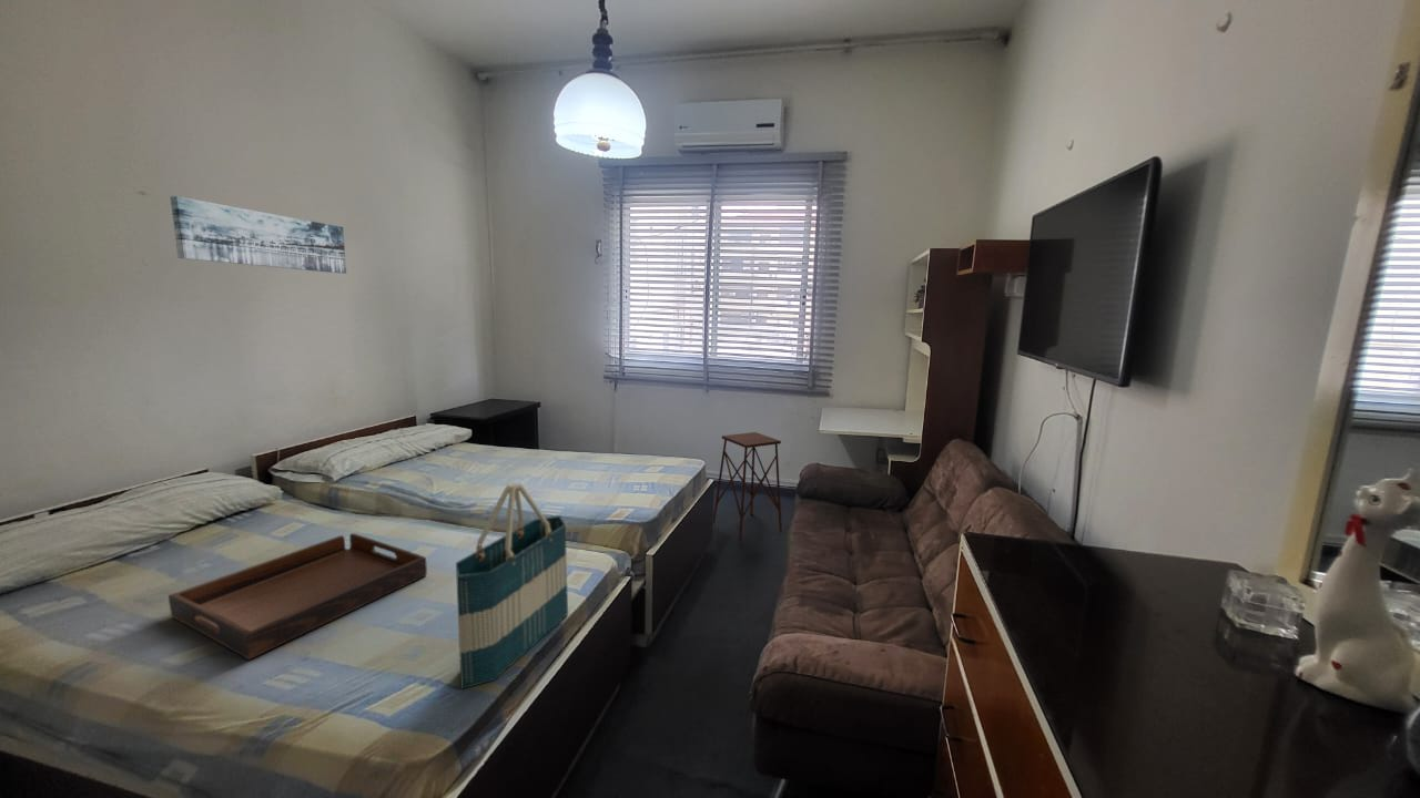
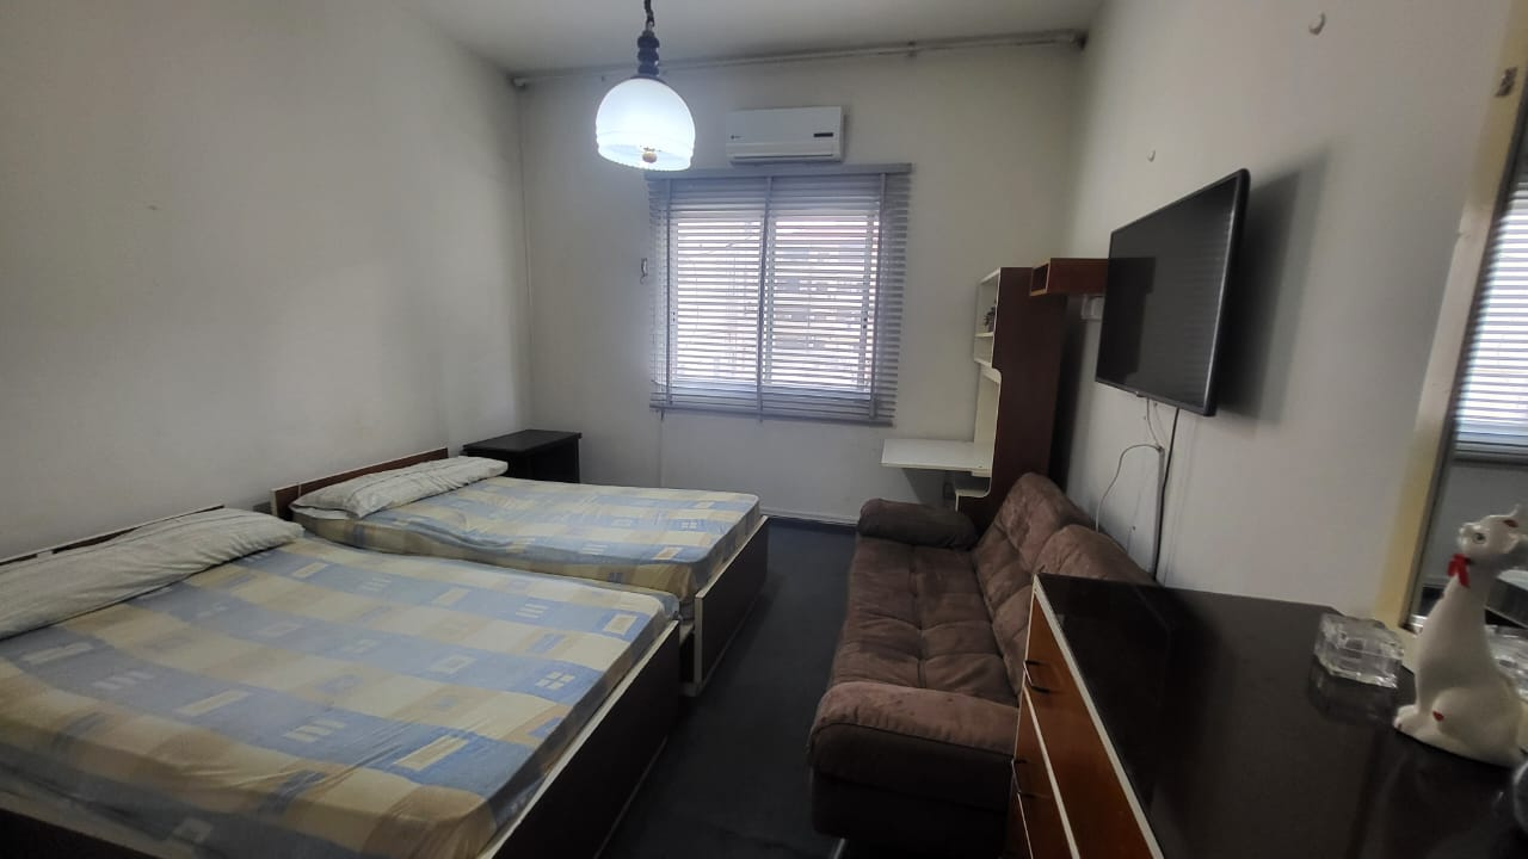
- tote bag (516, 564)
- wall art (271, 241)
- serving tray (308, 584)
- side table (746, 484)
